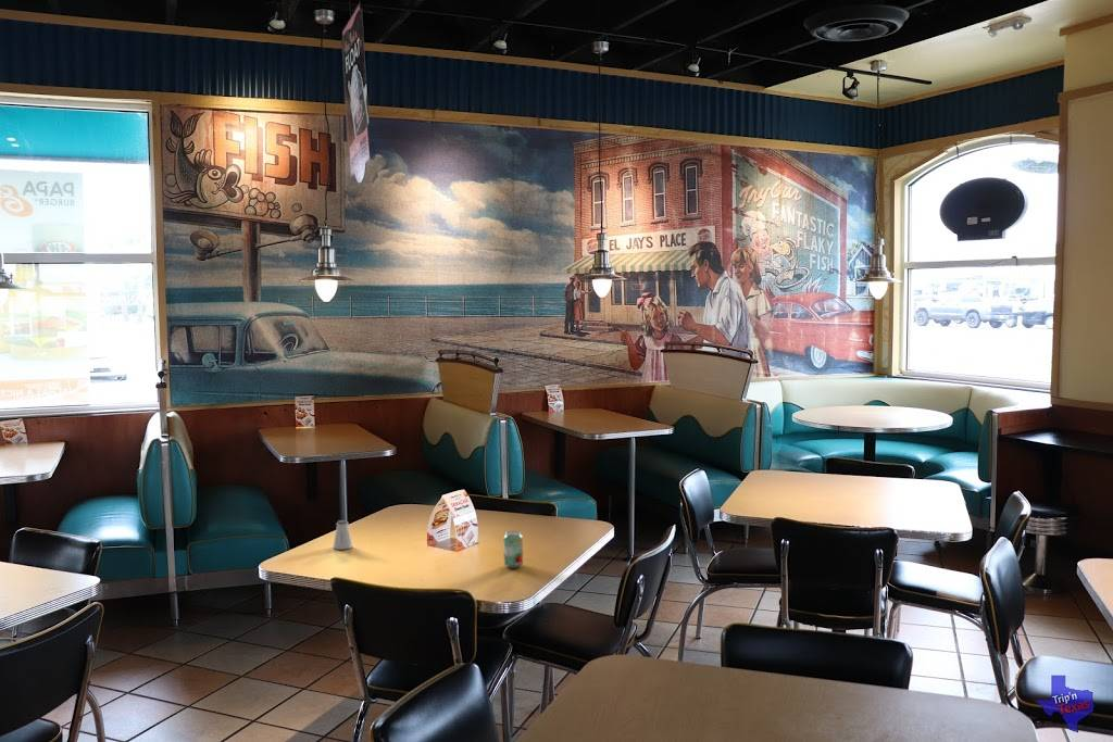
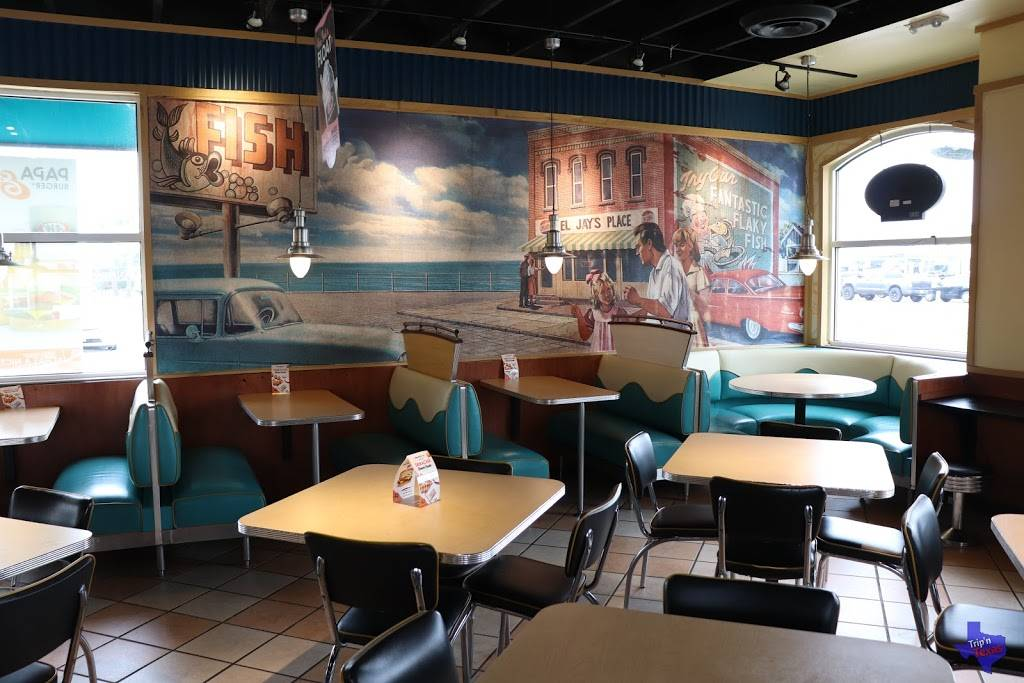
- beverage can (513, 549)
- saltshaker (342, 533)
